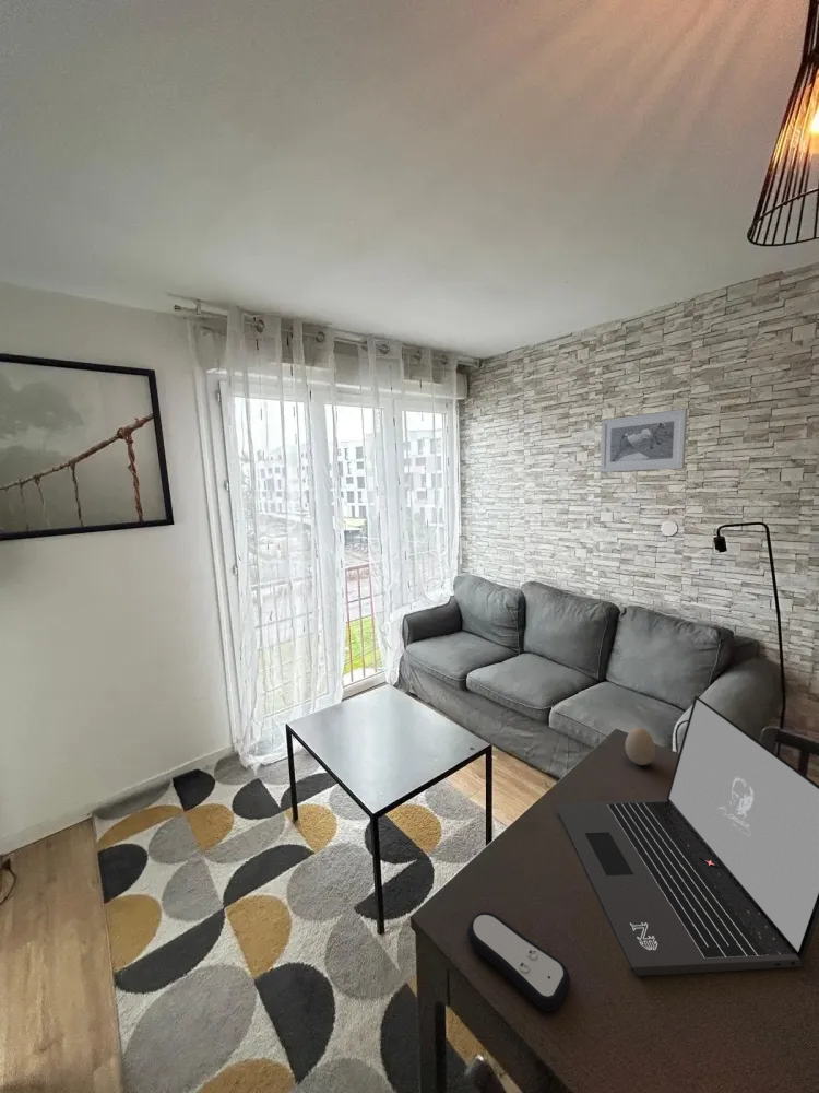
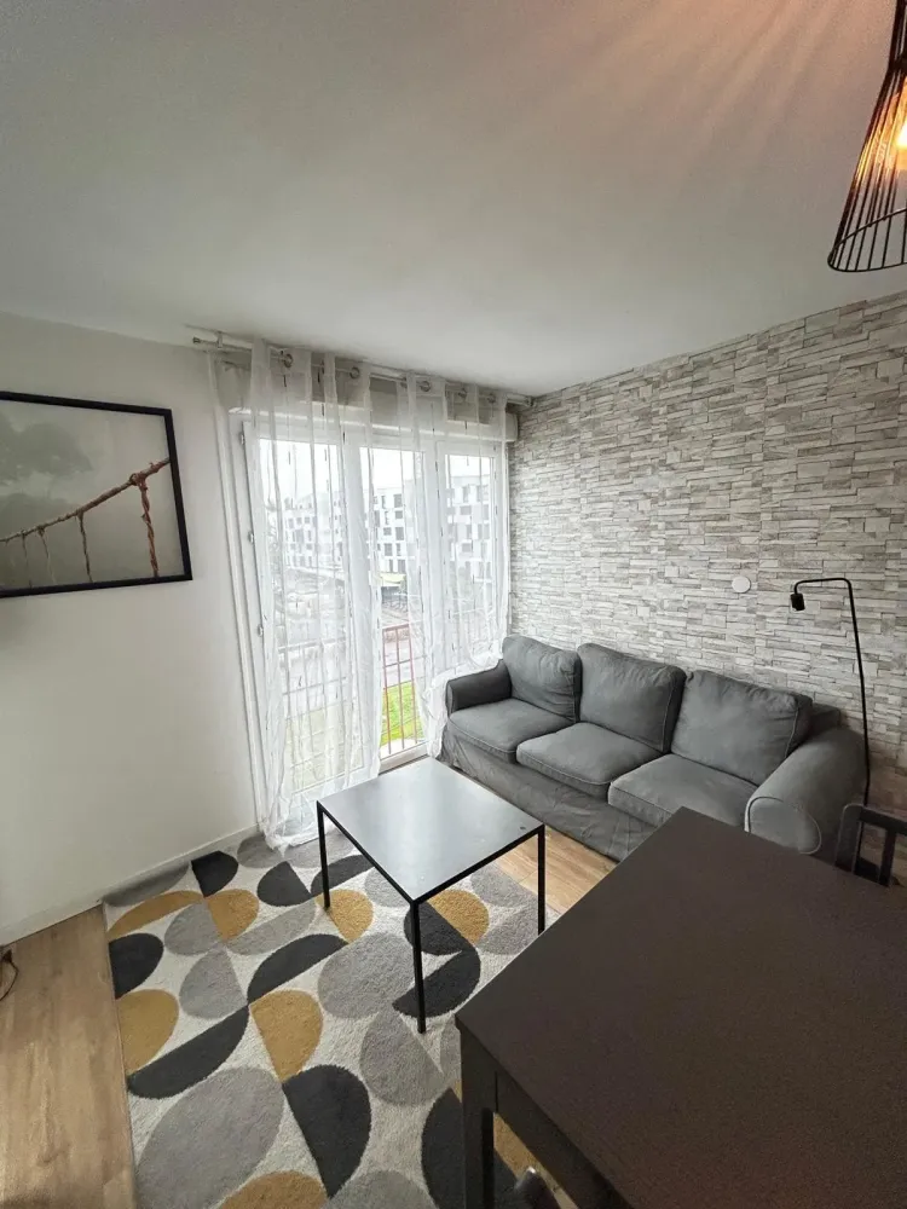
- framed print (640, 443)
- decorative egg (640, 745)
- remote control (514, 954)
- laptop (670, 809)
